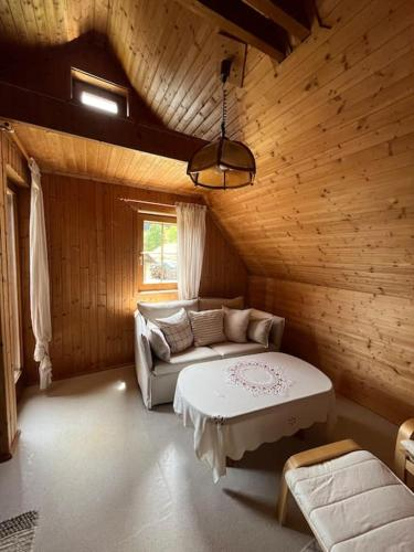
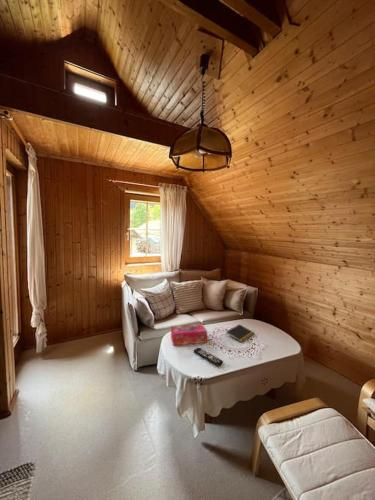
+ tissue box (188, 334)
+ notepad (240, 332)
+ remote control (207, 356)
